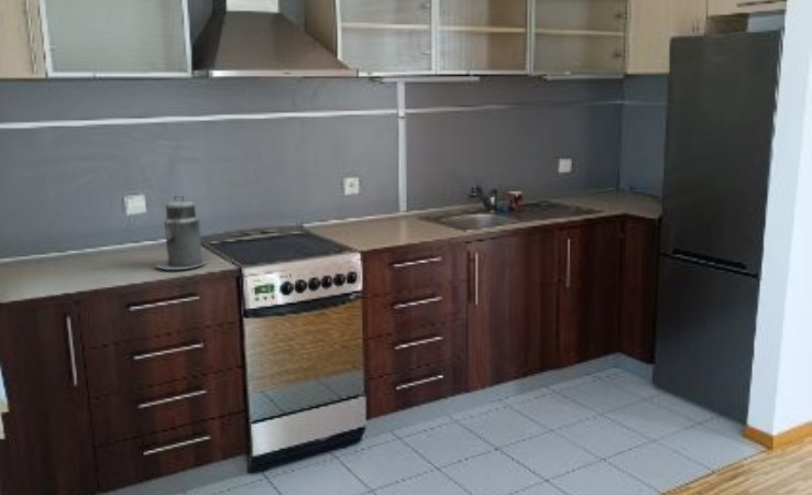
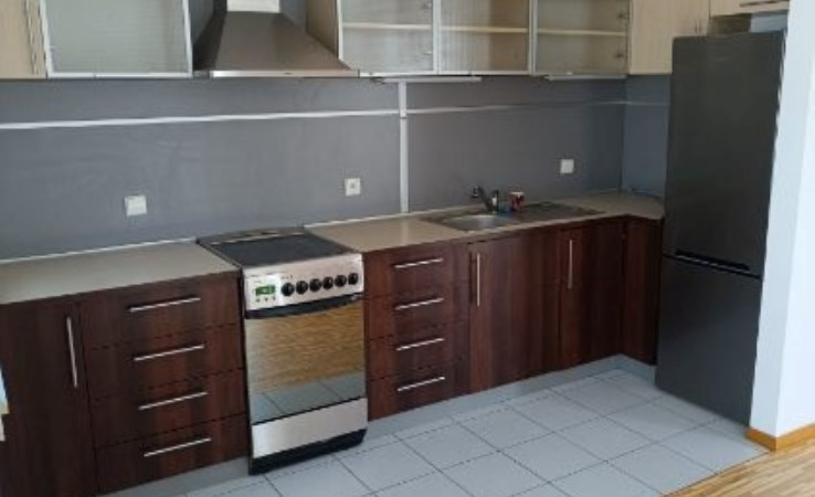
- canister (178, 230)
